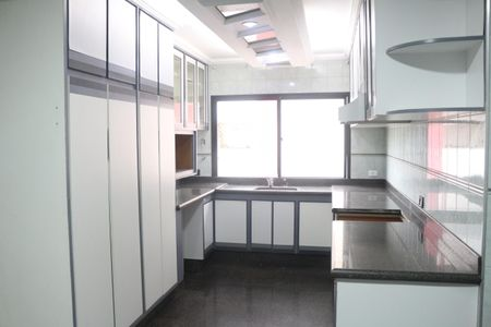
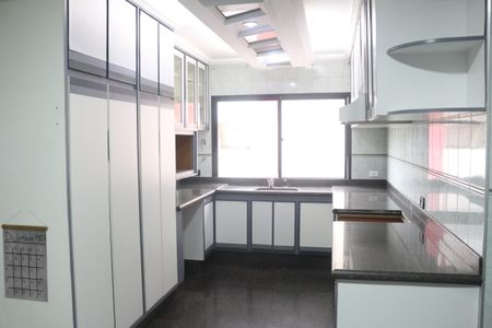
+ calendar (25, 254)
